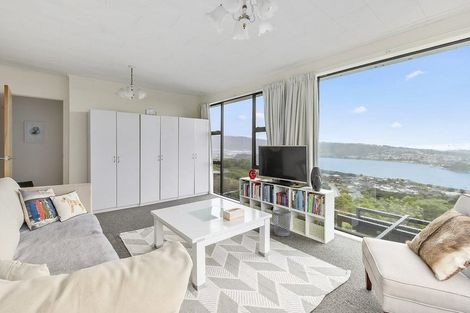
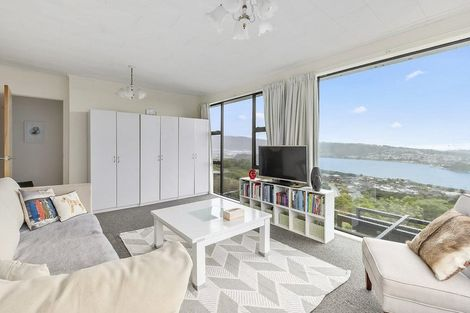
- wastebasket (281, 222)
